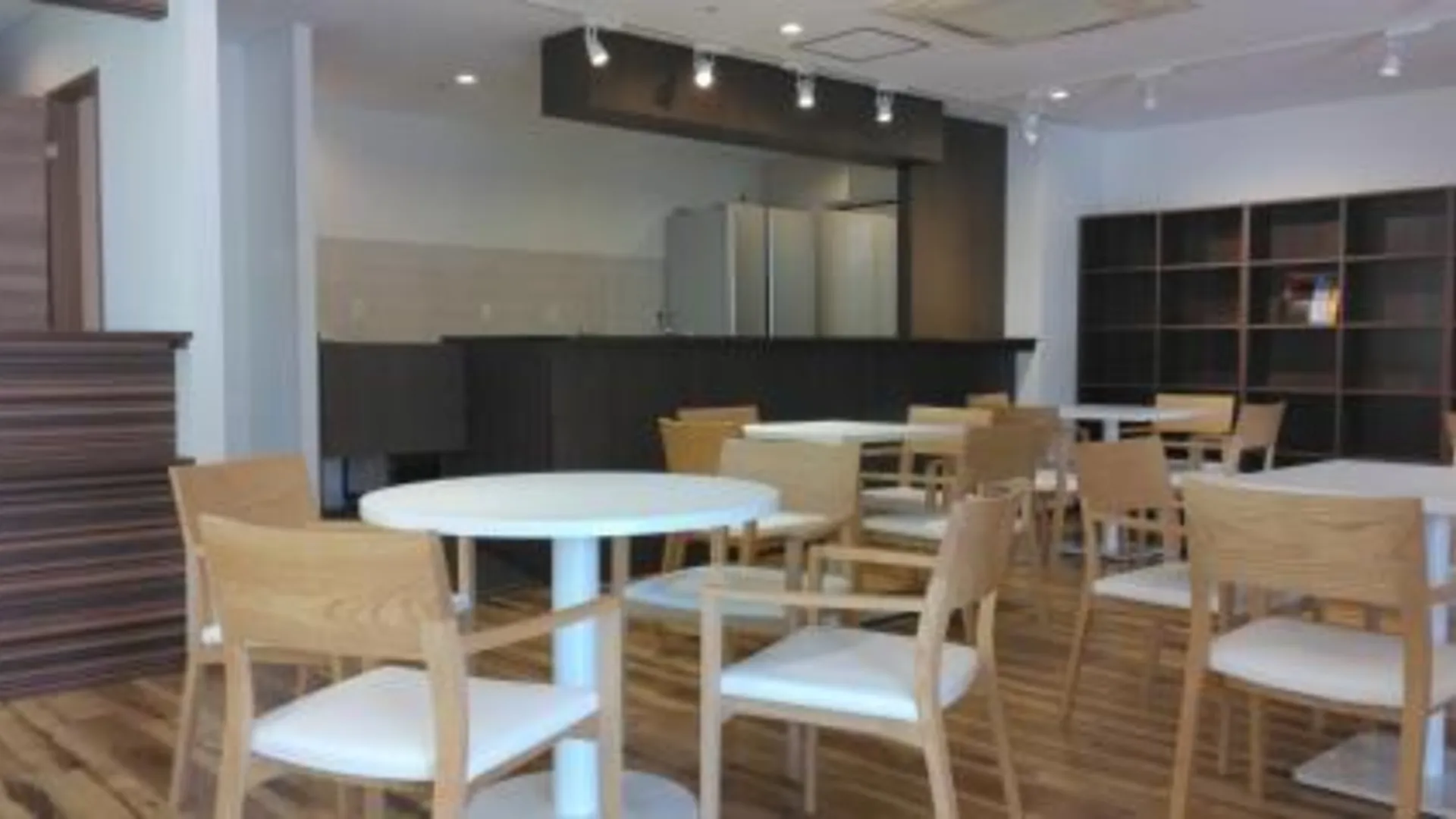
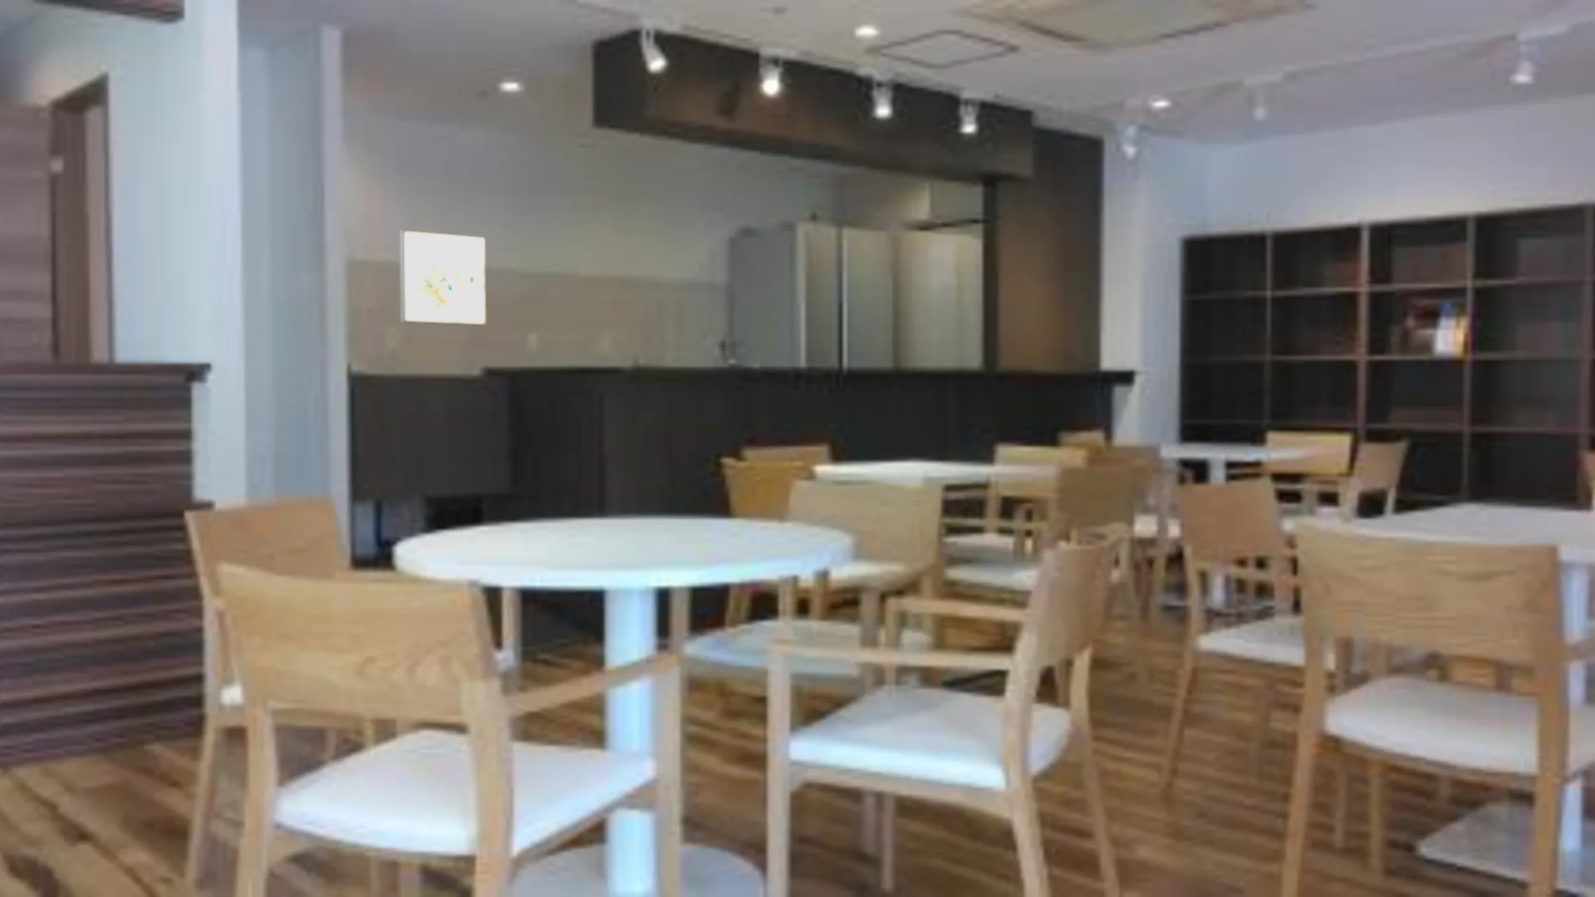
+ wall art (444, 278)
